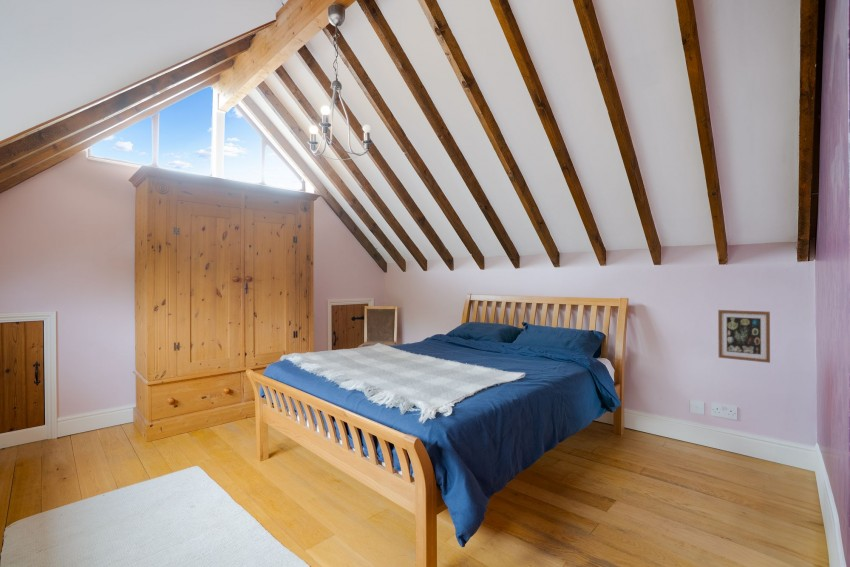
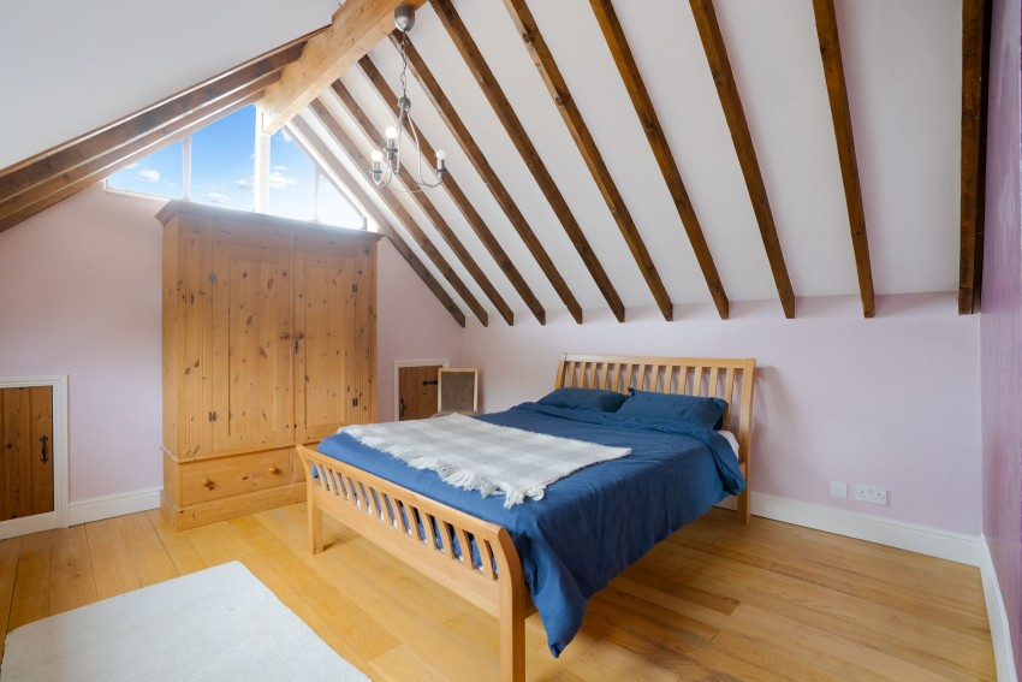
- wall art (743, 335)
